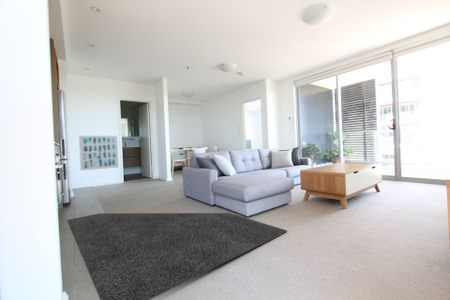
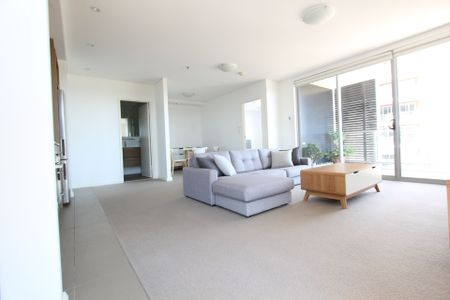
- rug (162, 224)
- wall art (99, 152)
